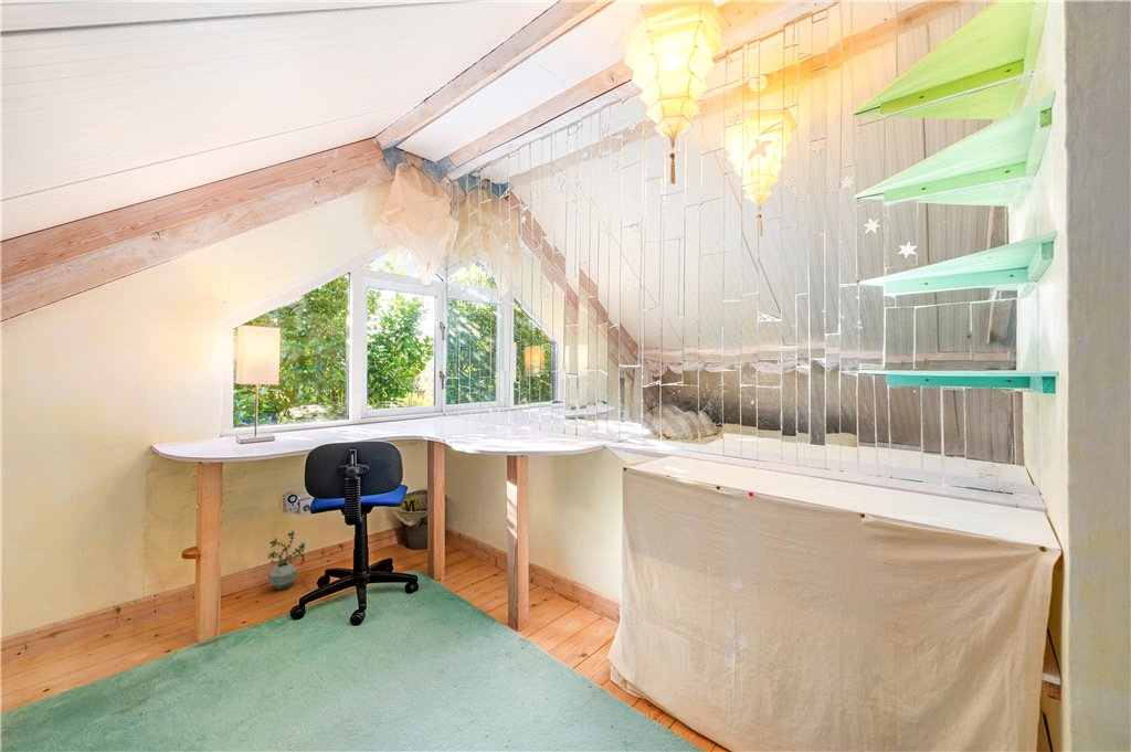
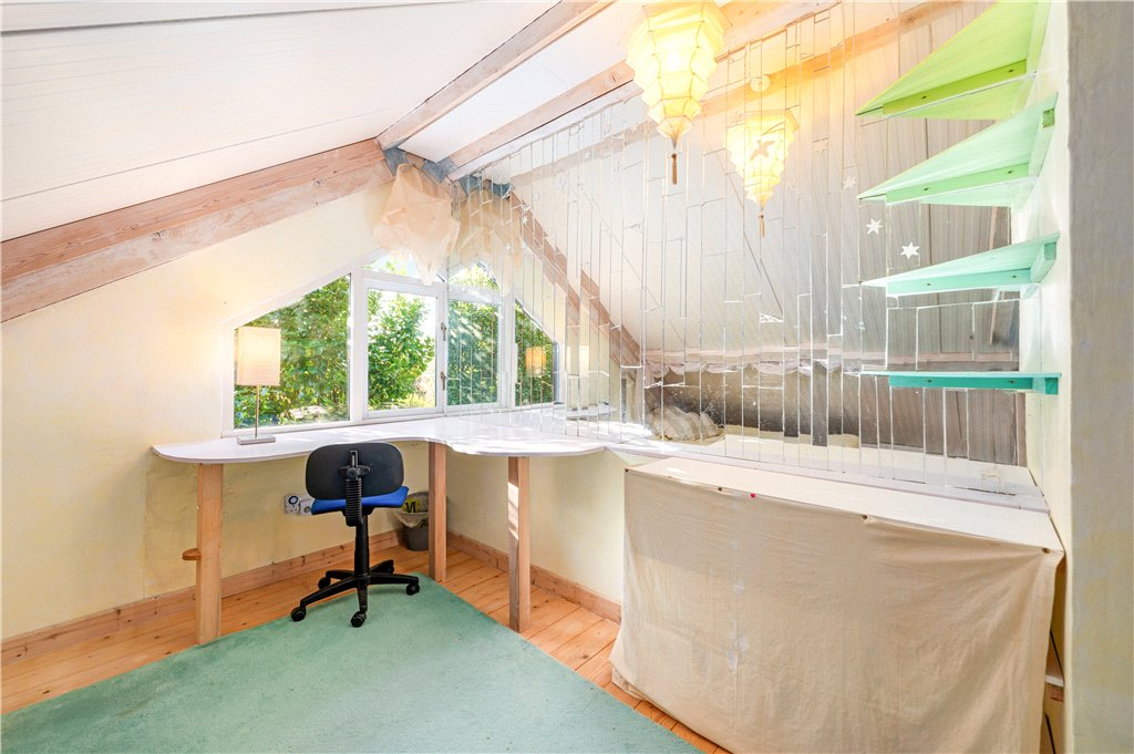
- potted plant (287, 559)
